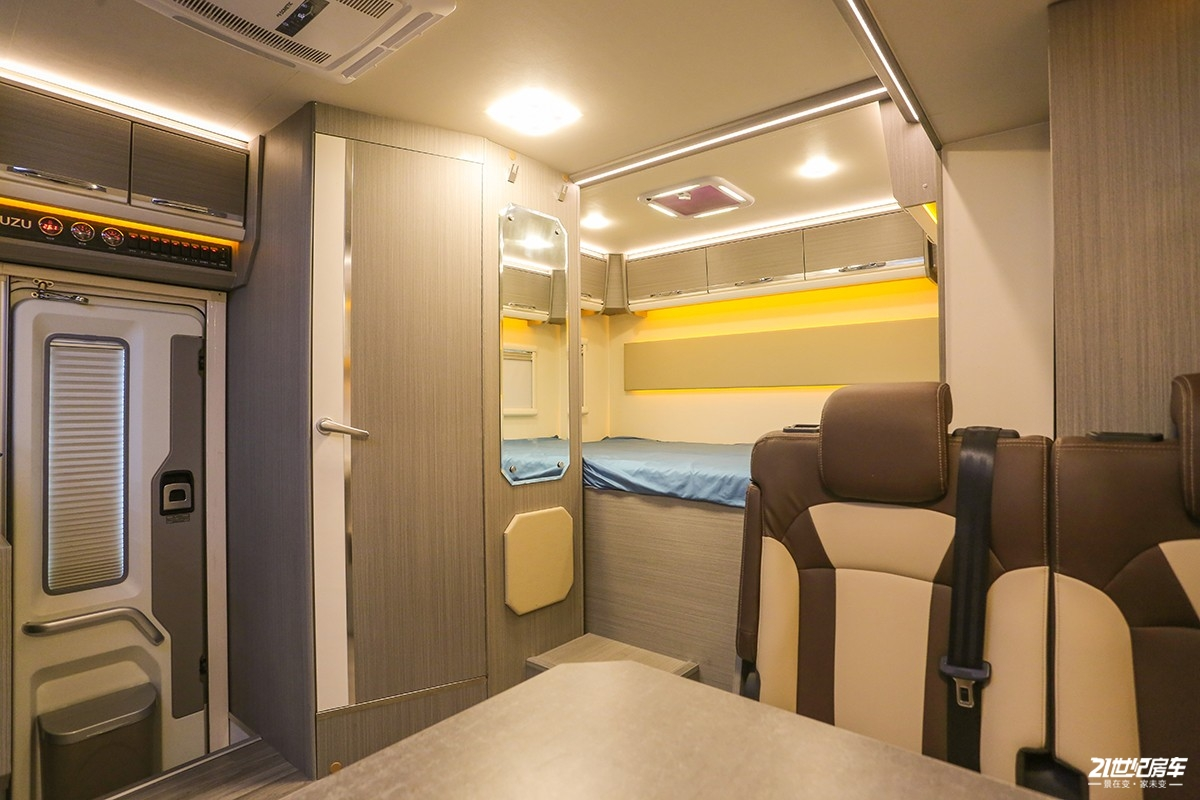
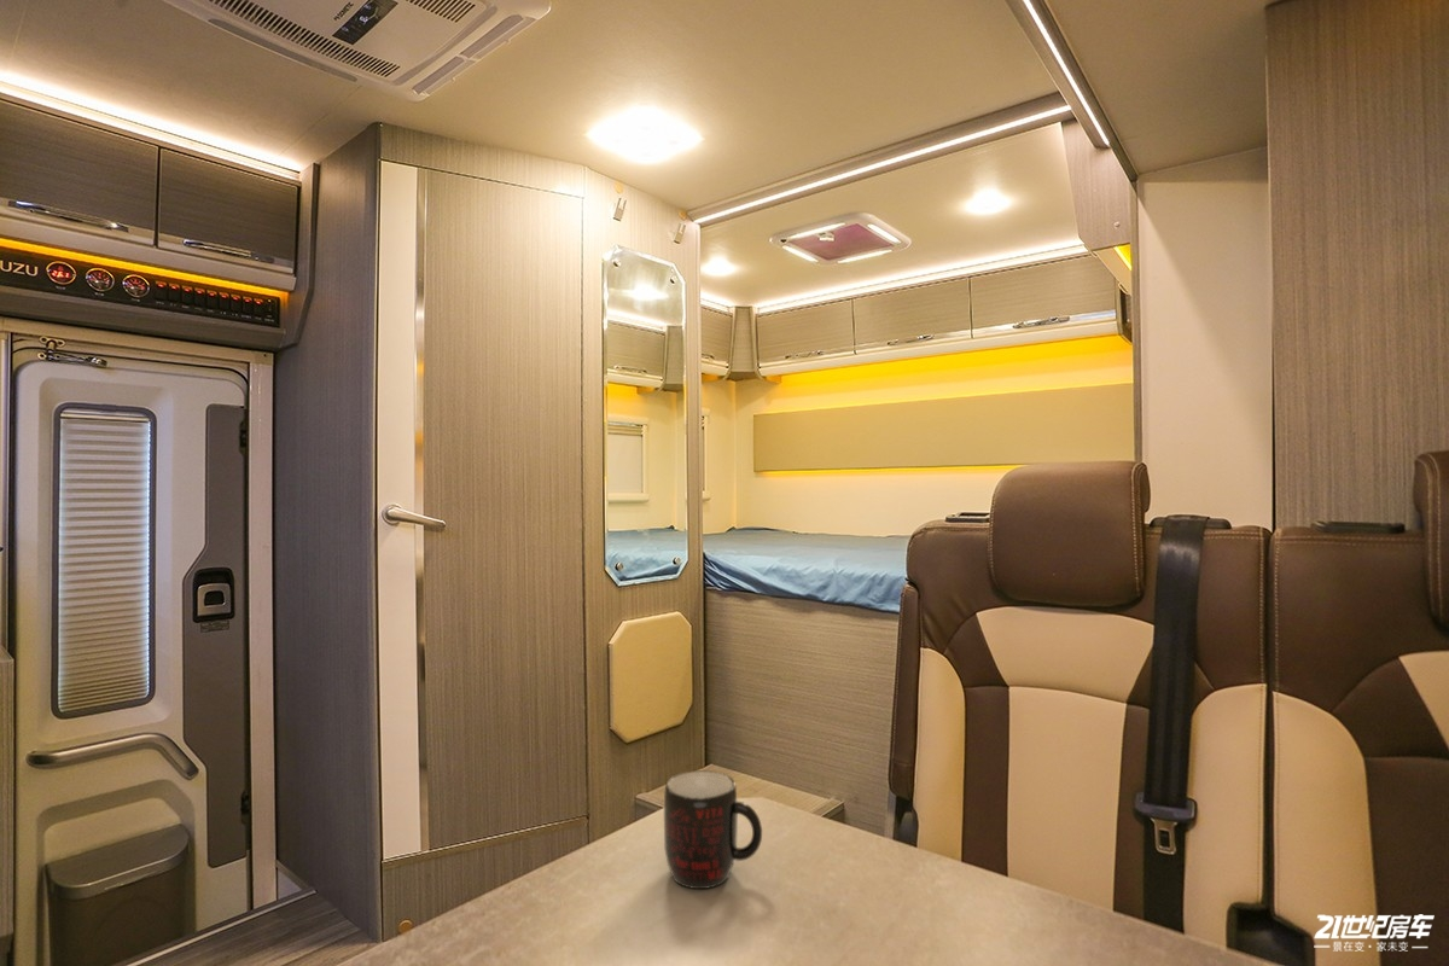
+ mug (712, 828)
